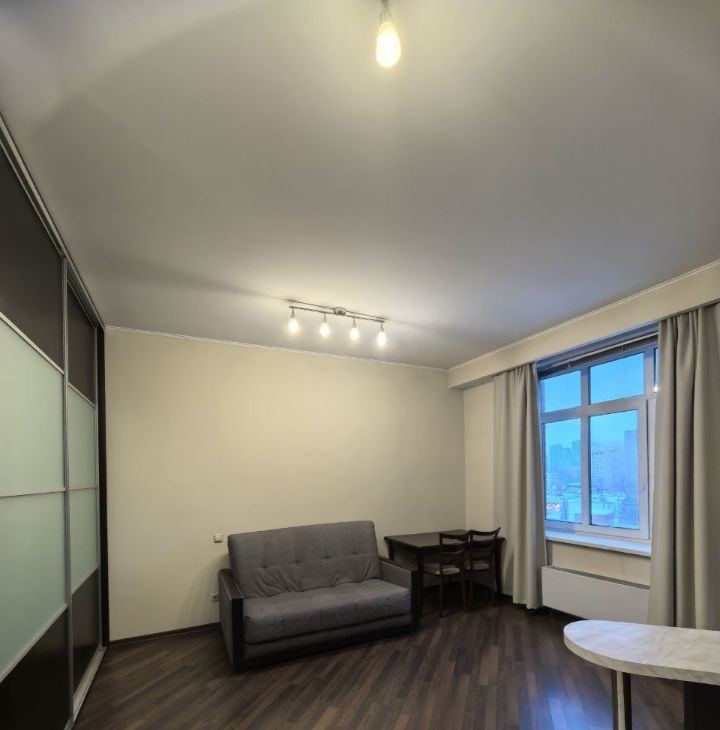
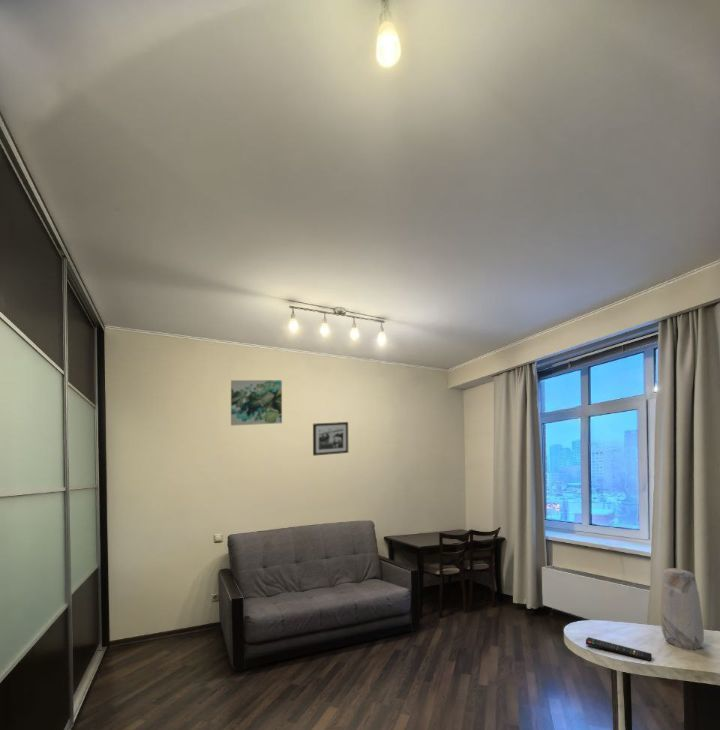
+ wall art (256, 402)
+ picture frame (330, 438)
+ vase (681, 607)
+ remote control (617, 649)
